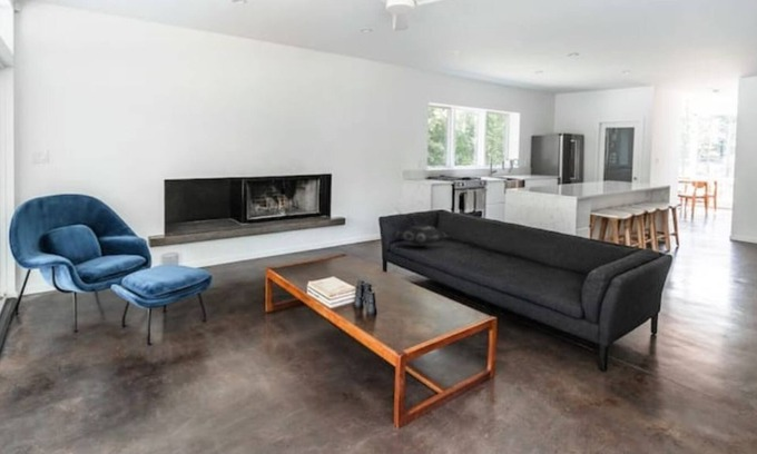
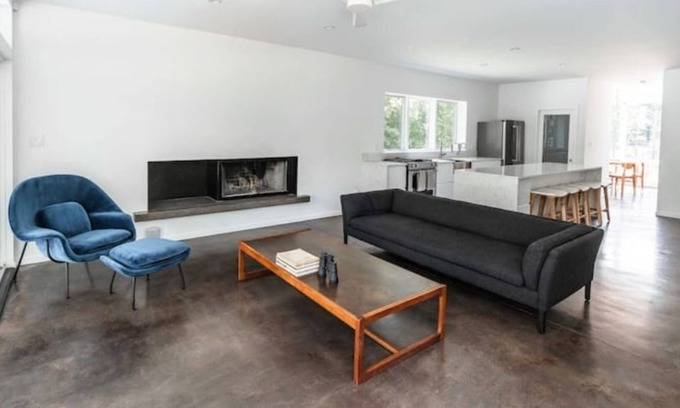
- decorative pillow (423, 235)
